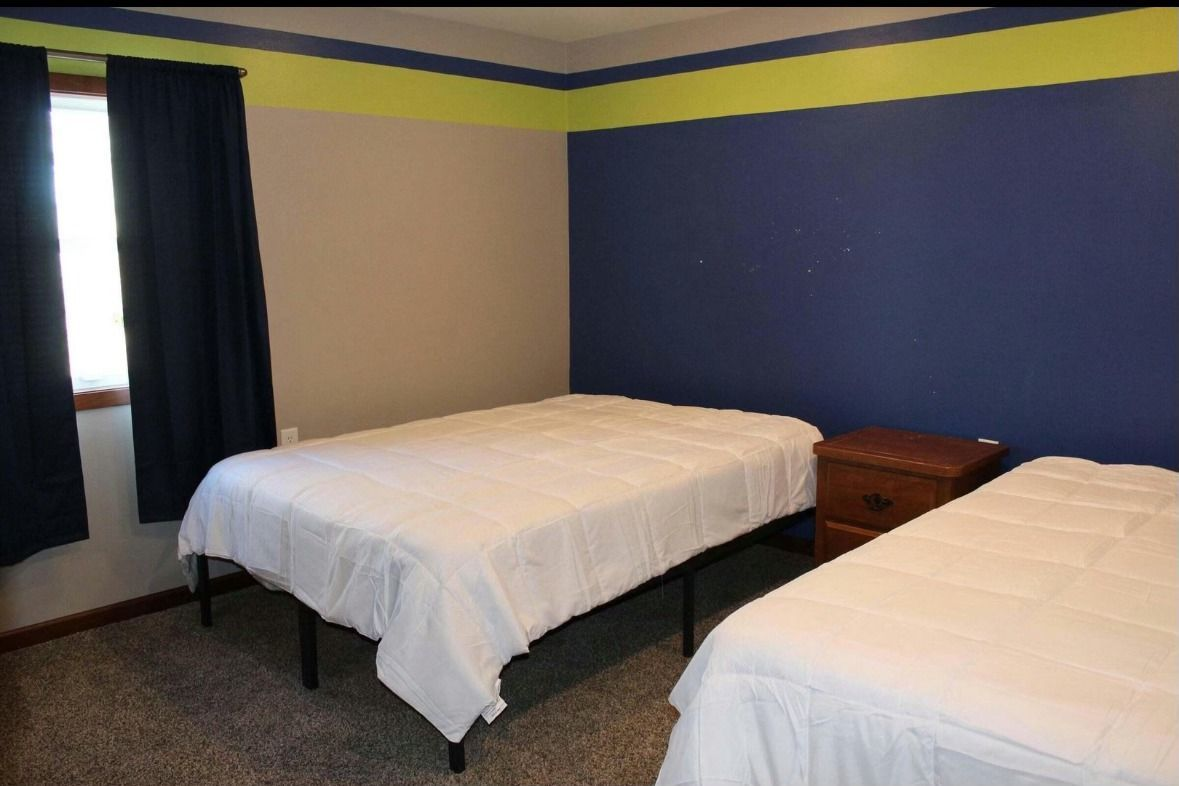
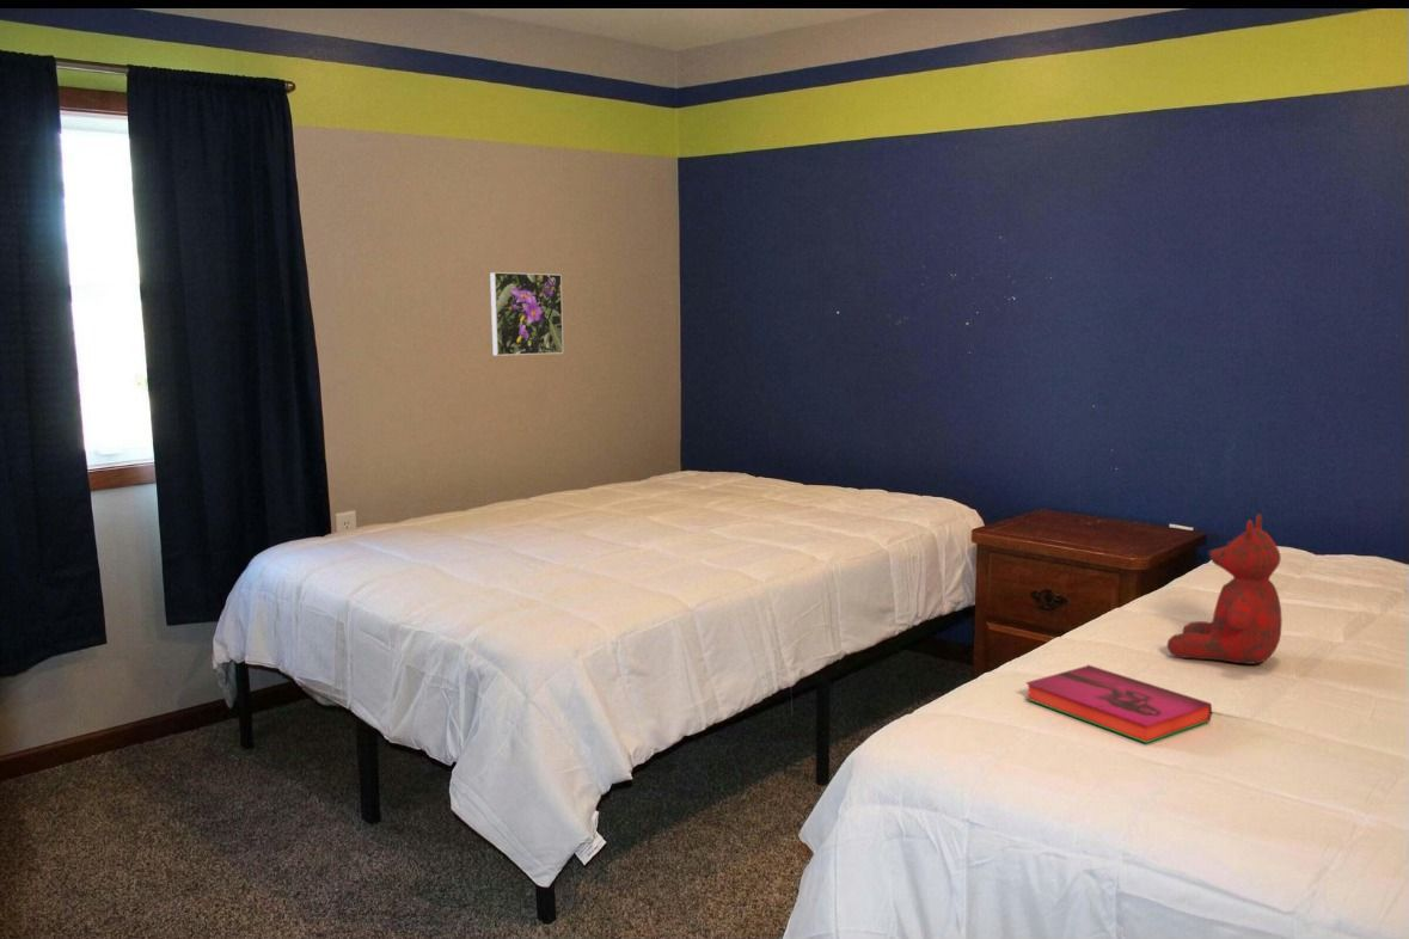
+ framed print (527, 314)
+ teddy bear (1227, 585)
+ hardback book (1115, 700)
